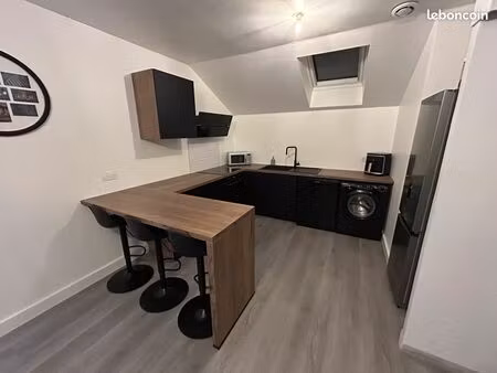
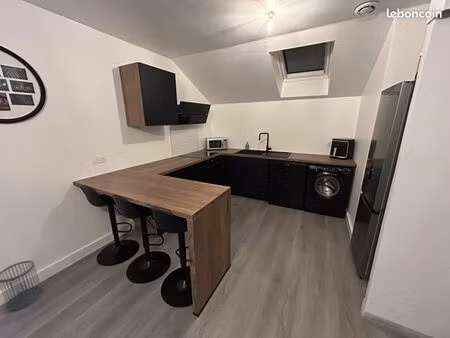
+ wastebasket (21, 284)
